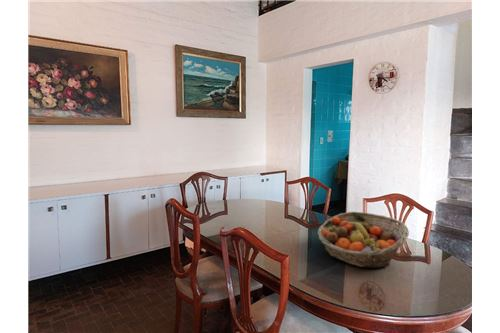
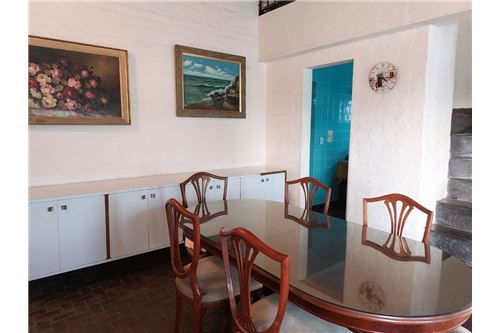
- fruit basket (360, 237)
